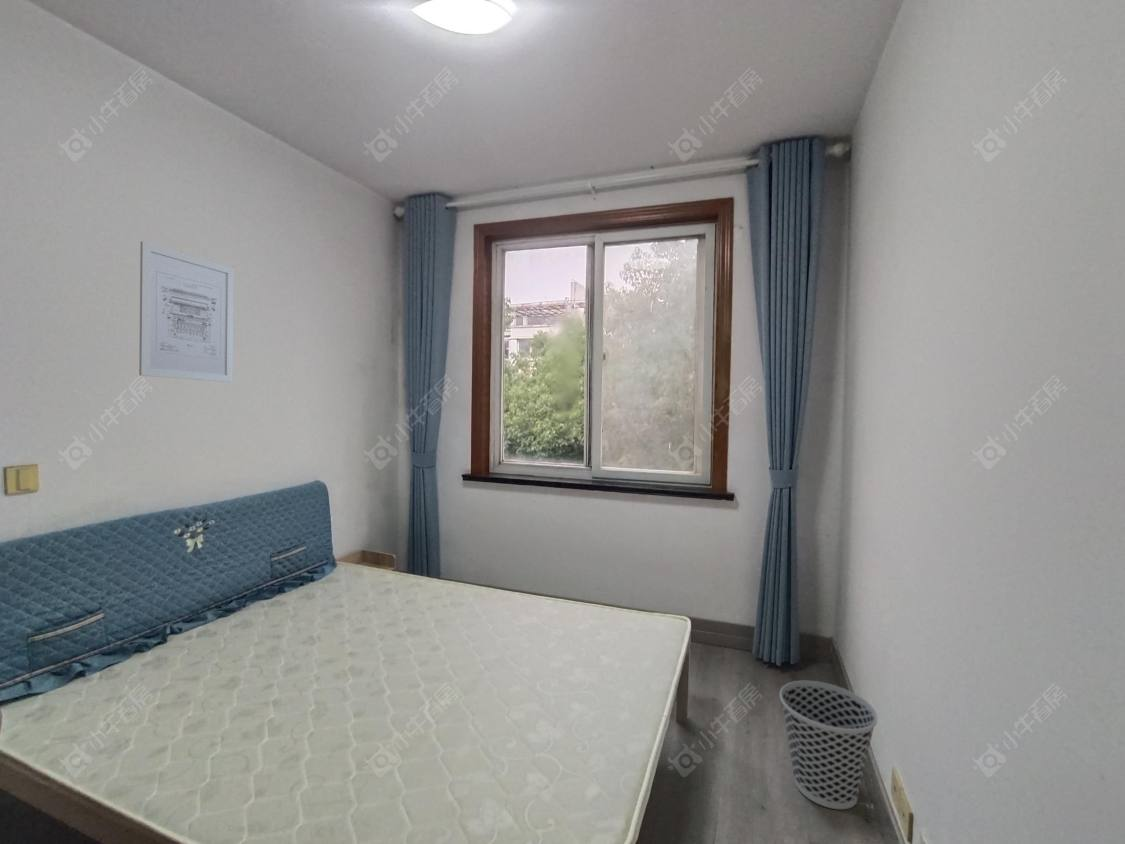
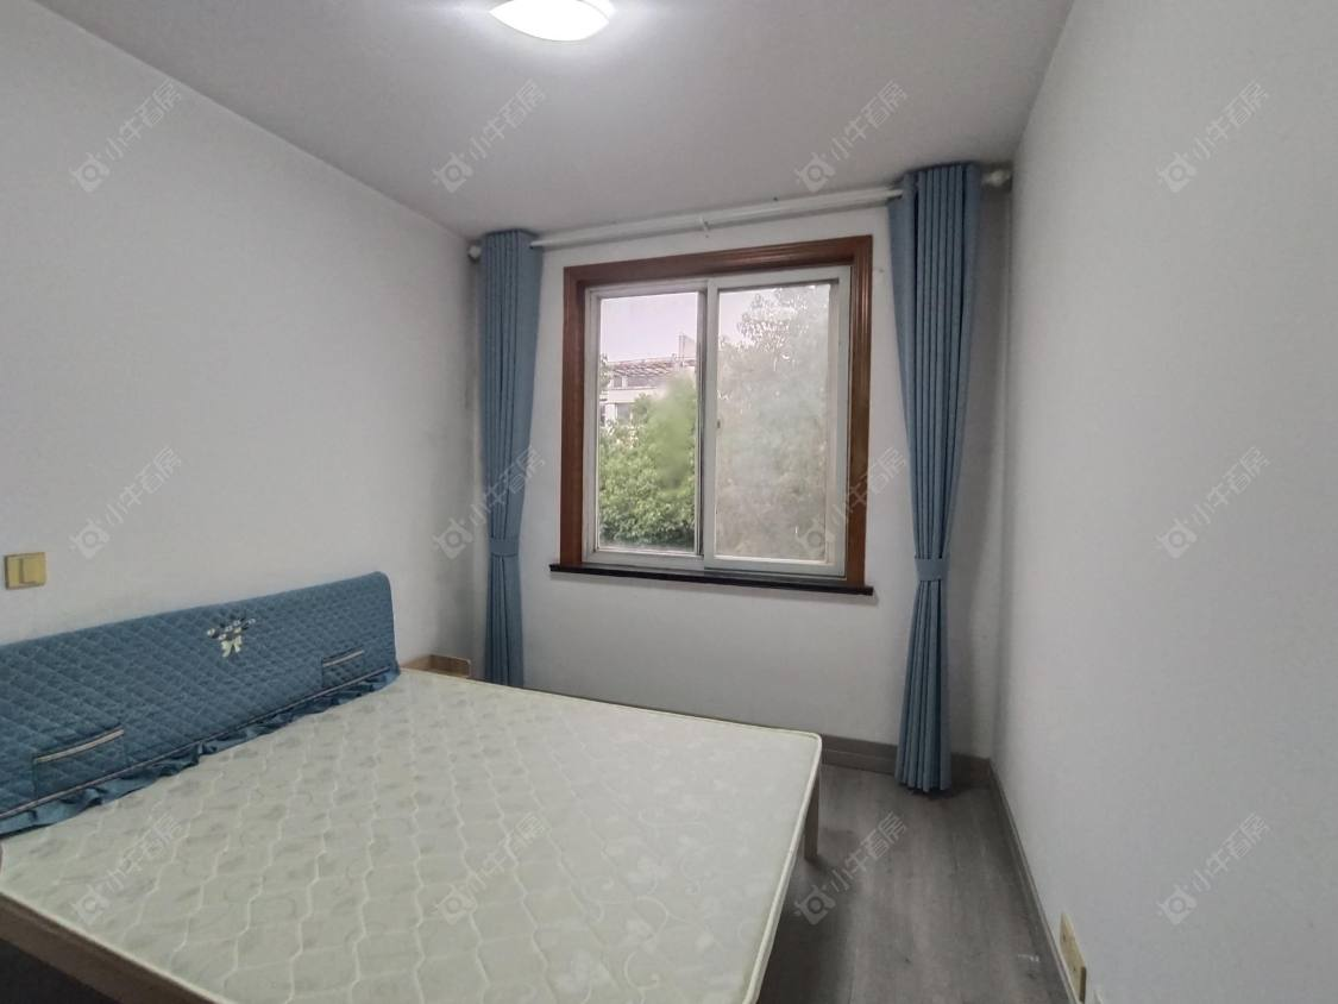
- wall art (190, 317)
- wastebasket (825, 745)
